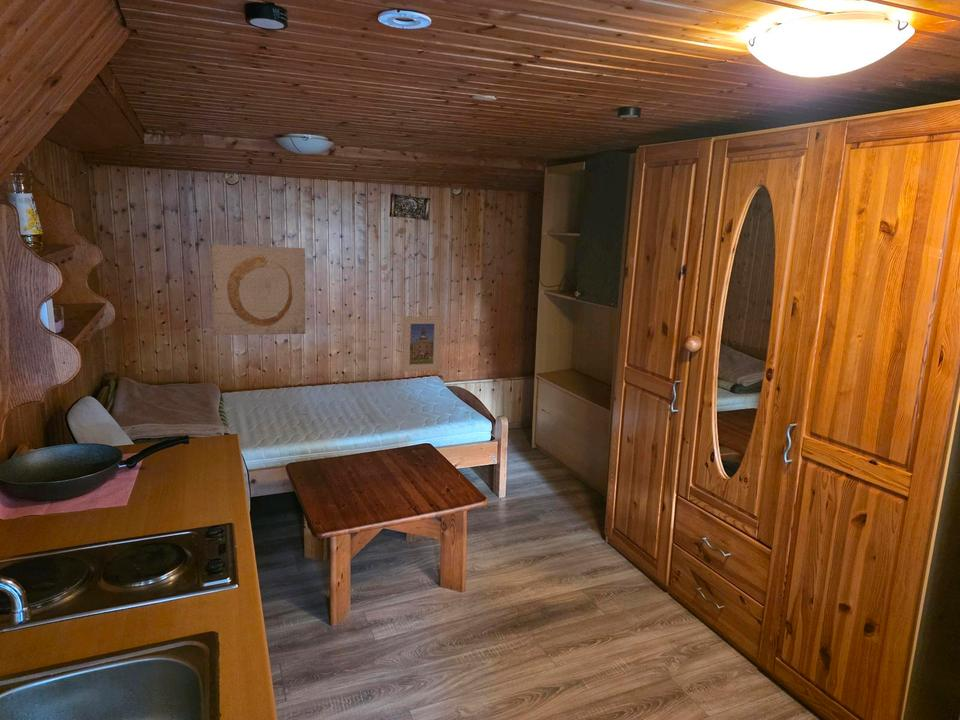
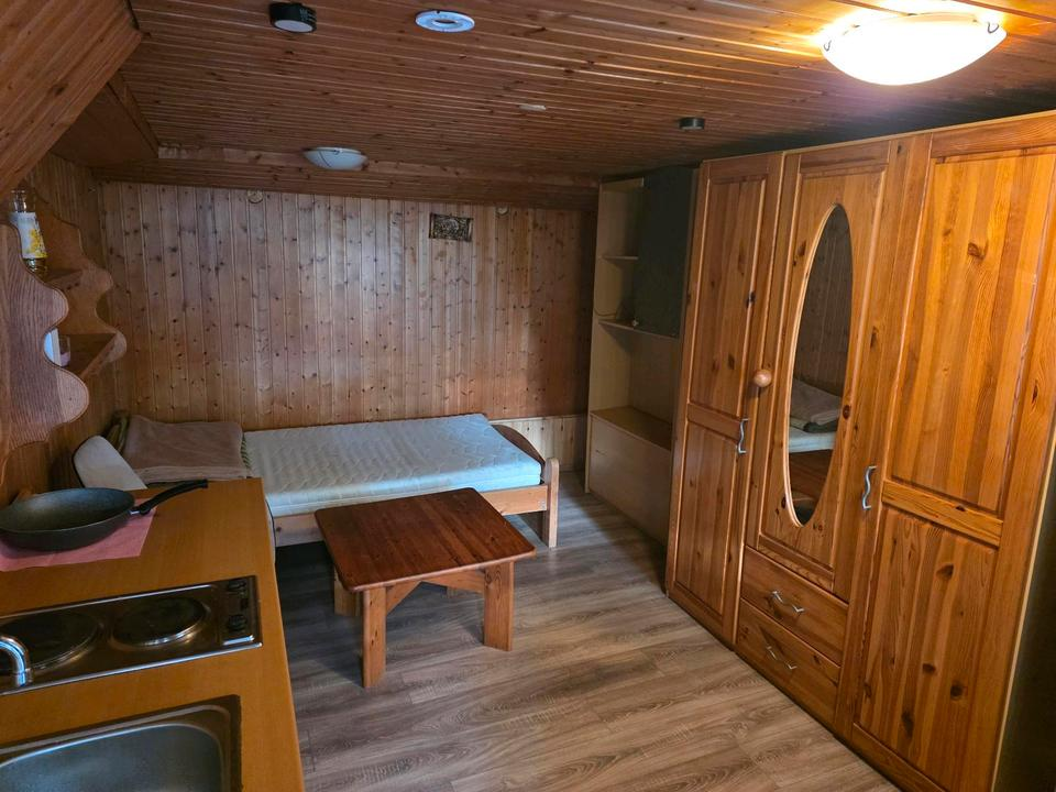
- wall art (259, 290)
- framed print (421, 343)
